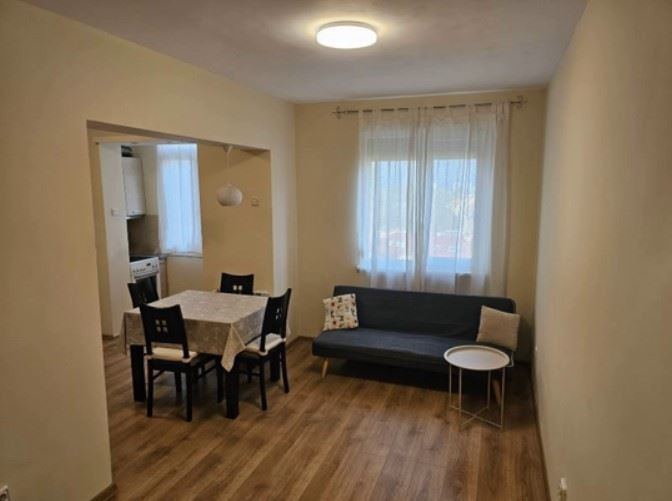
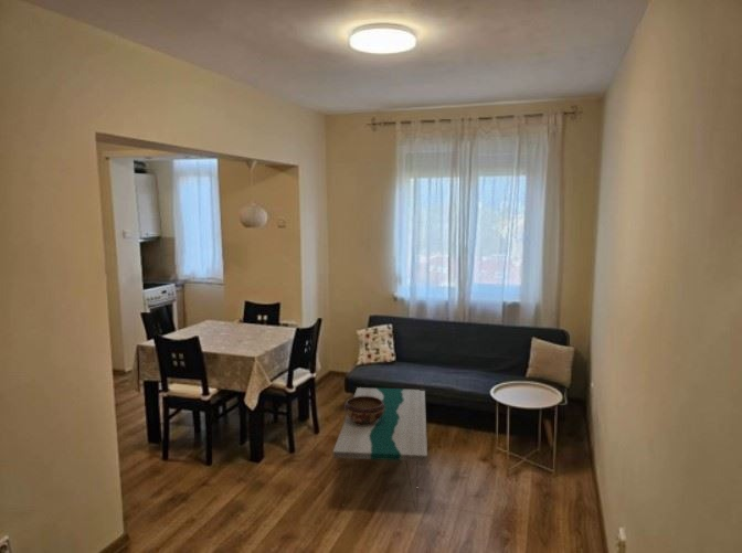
+ decorative bowl (364, 411)
+ coffee table (385, 439)
